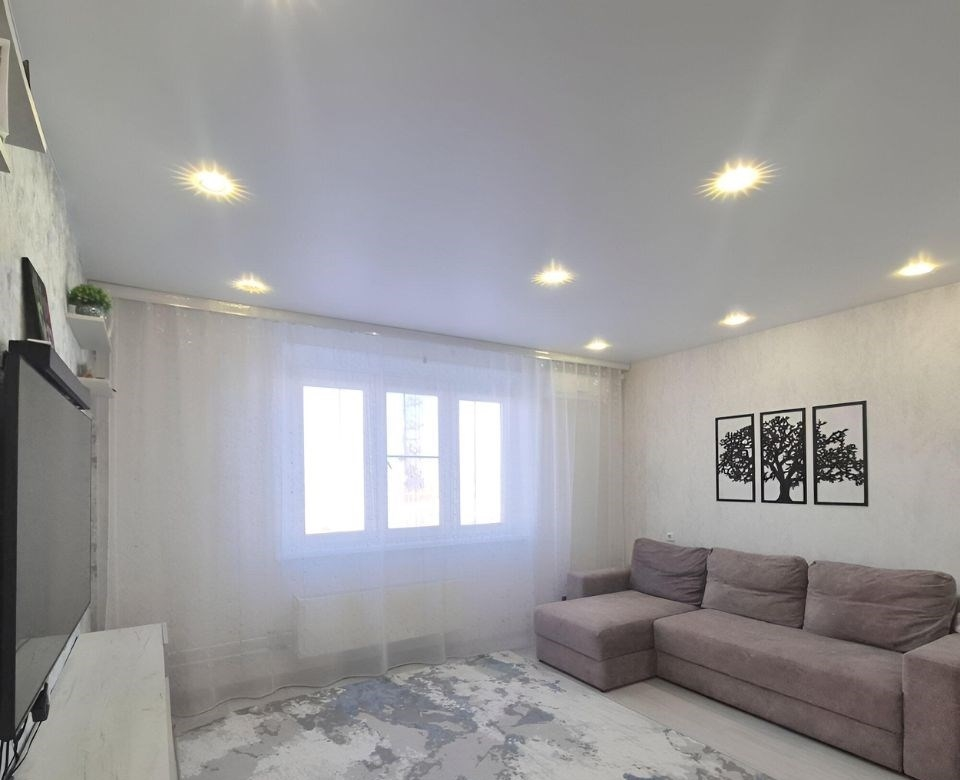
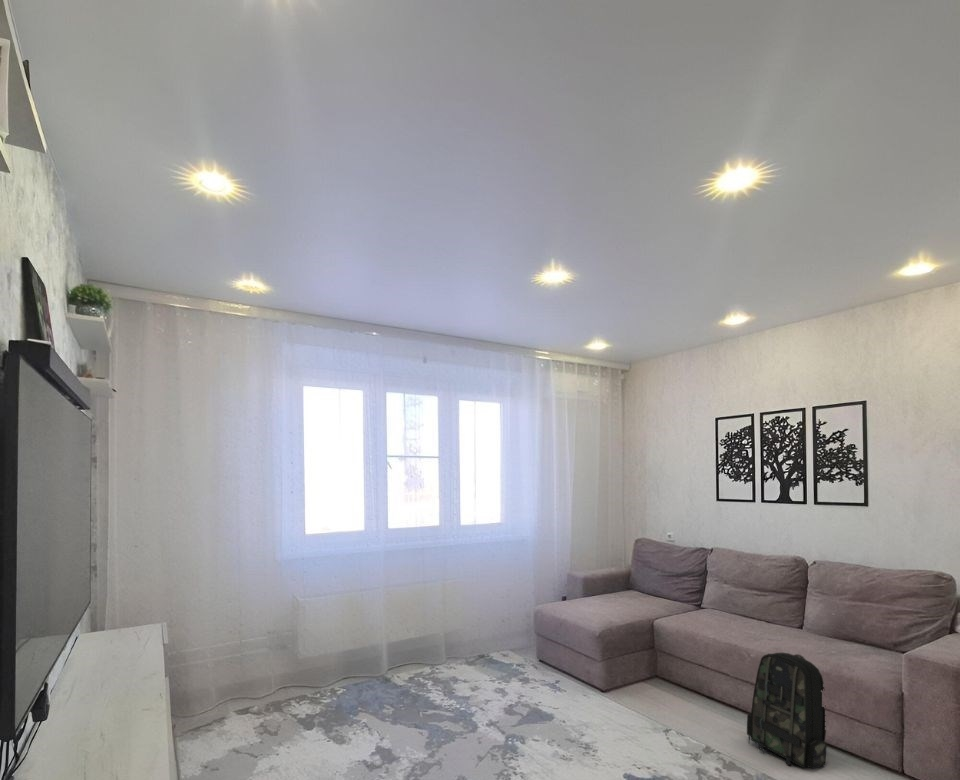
+ backpack (791, 703)
